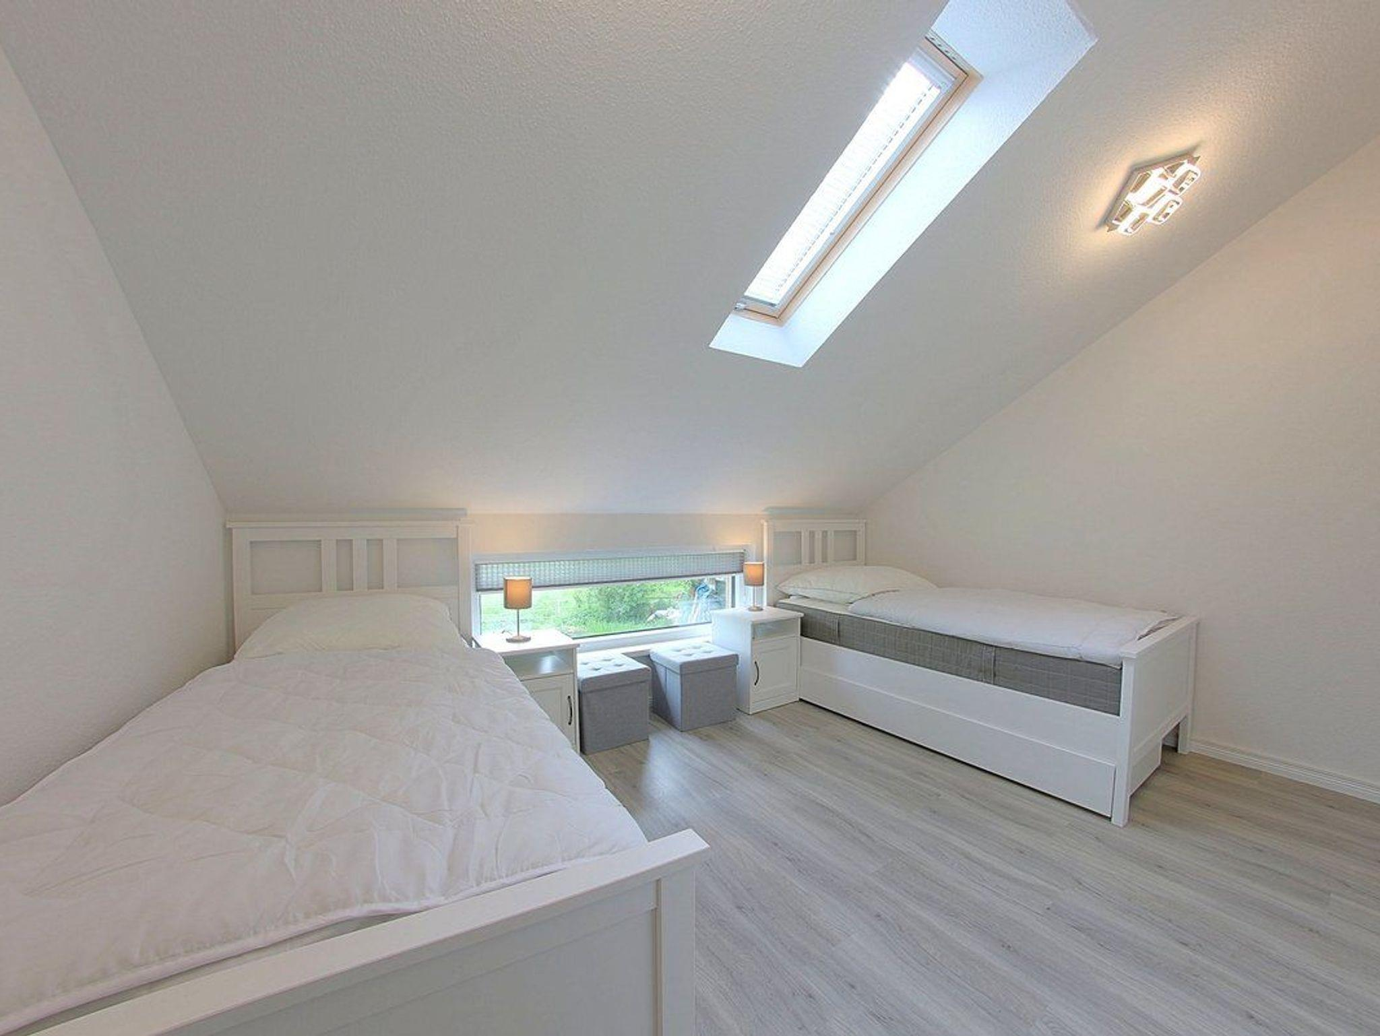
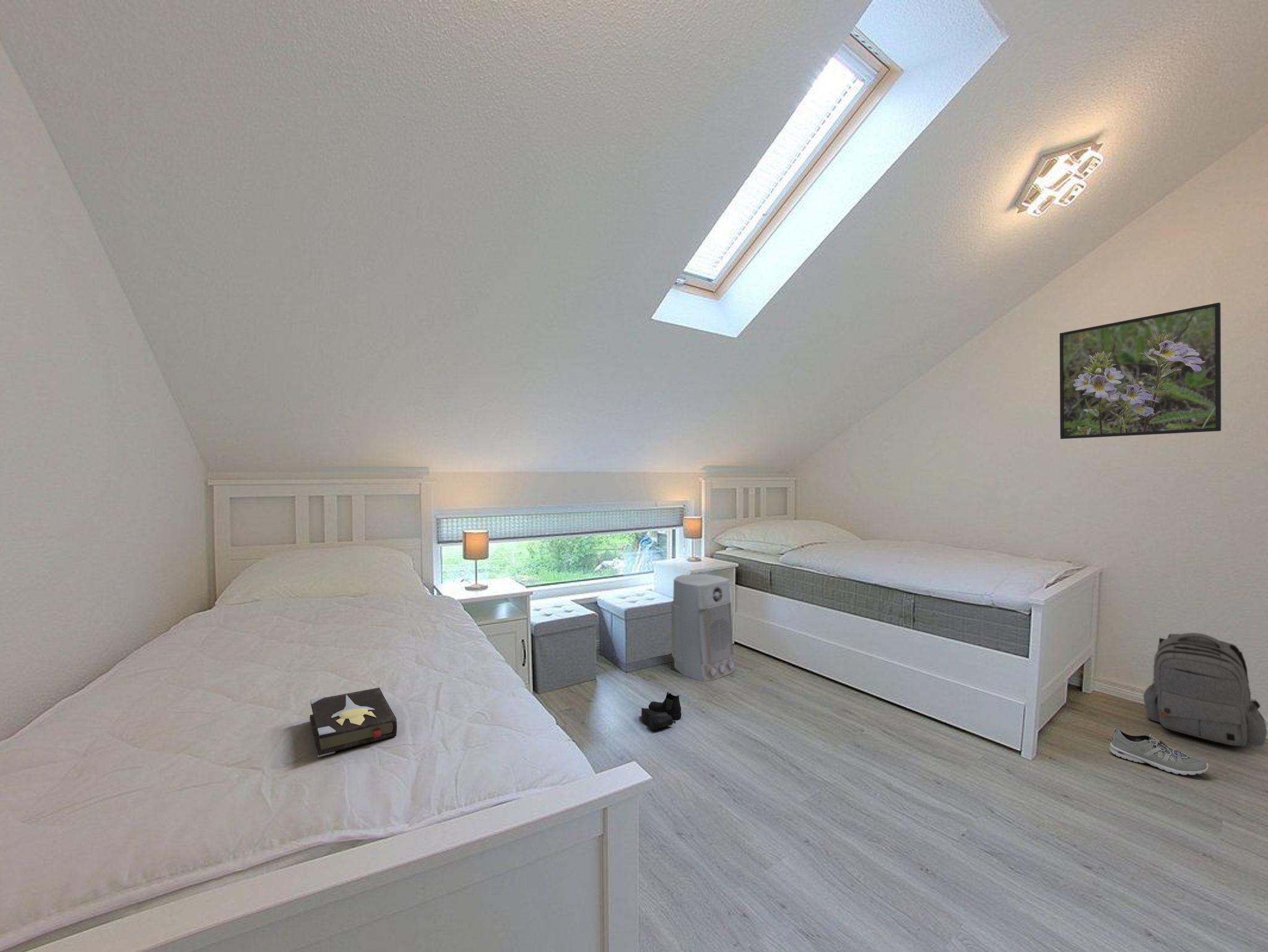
+ boots (659, 709)
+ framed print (1132, 377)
+ sneaker (1157, 751)
+ backpack (1201, 682)
+ air purifier (700, 623)
+ hardback book (352, 716)
